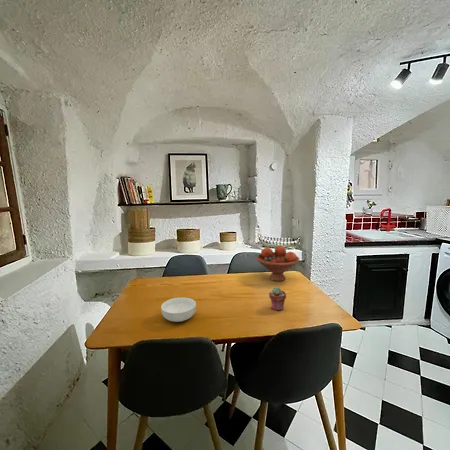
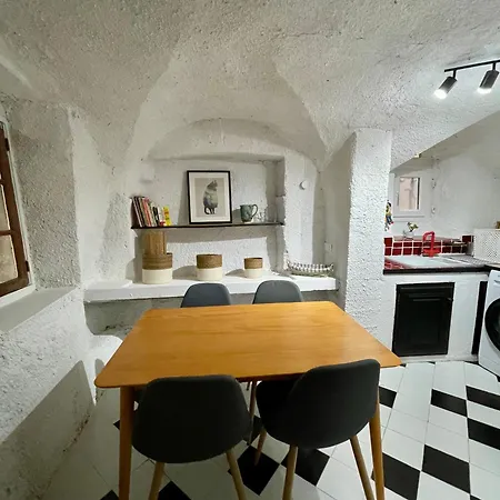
- cereal bowl (179, 311)
- potted succulent (277, 297)
- fruit bowl (277, 264)
